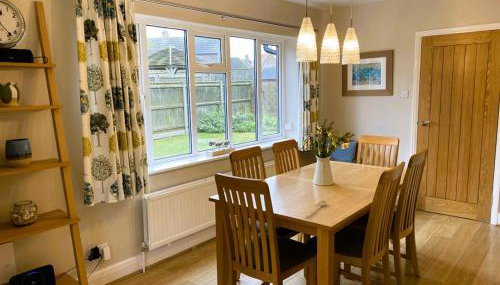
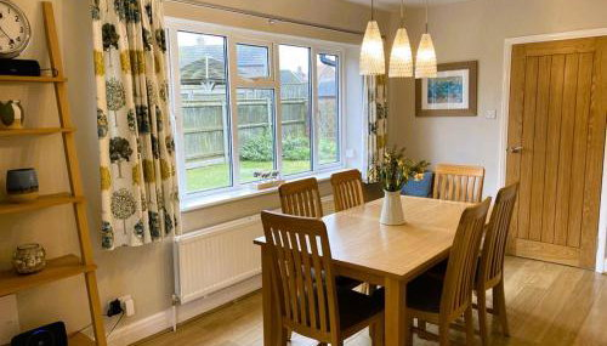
- spoon (316, 208)
